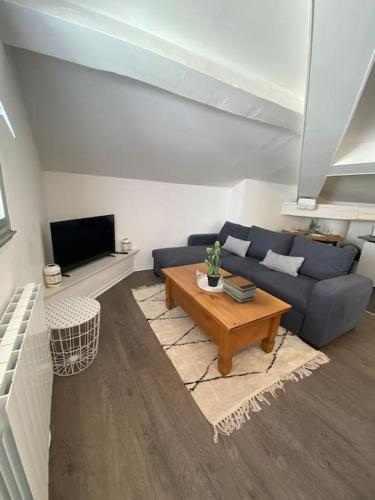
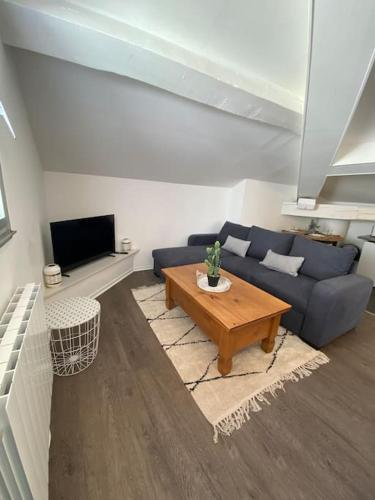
- book stack (238, 288)
